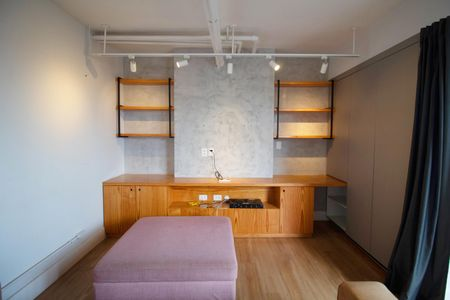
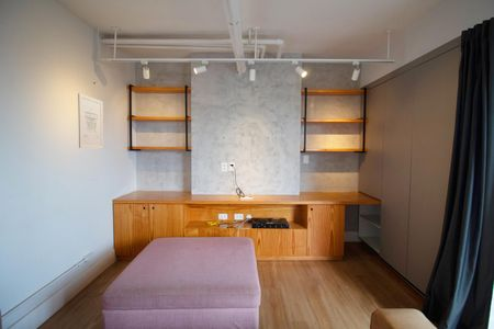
+ wall art (91, 123)
